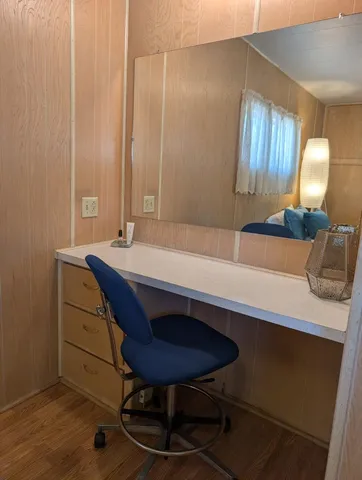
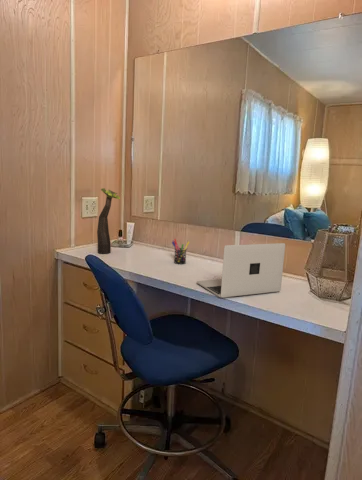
+ laptop (239, 264)
+ plant (107, 221)
+ pen holder (180, 251)
